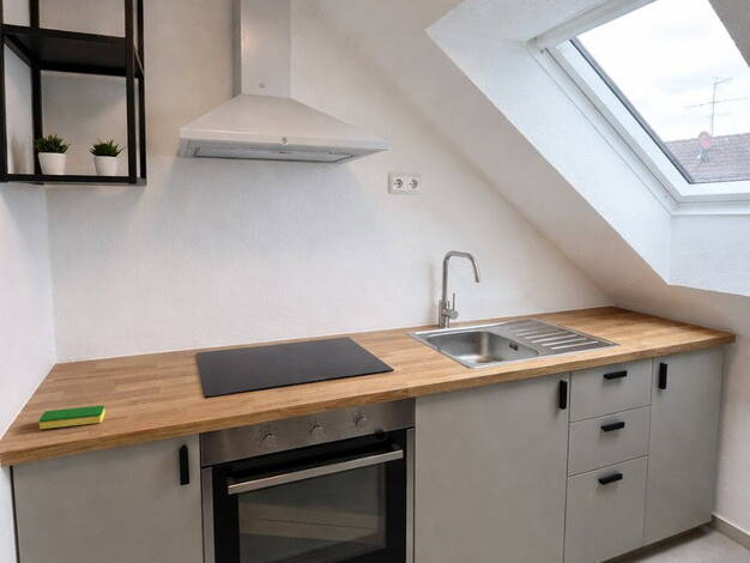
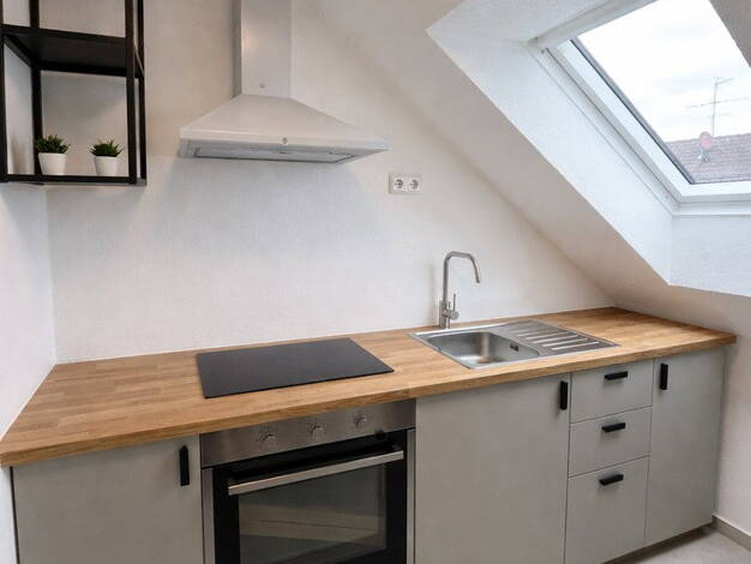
- dish sponge (73, 416)
